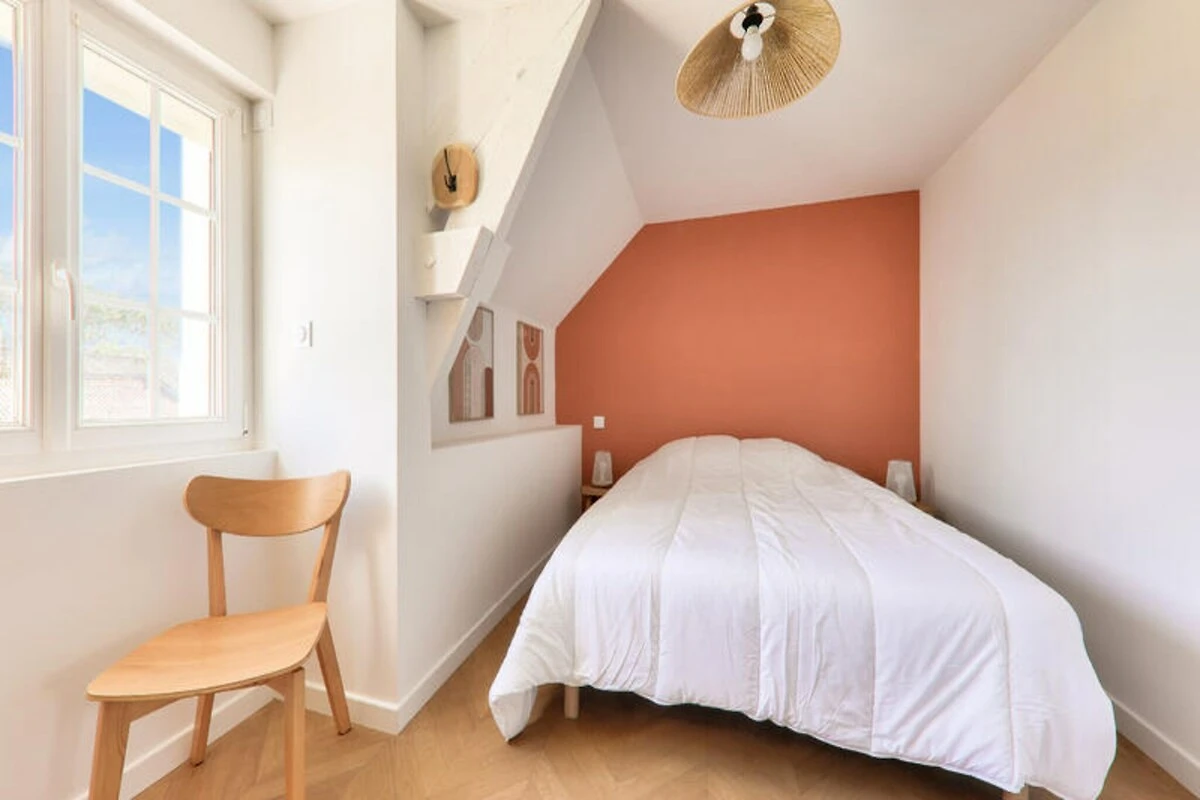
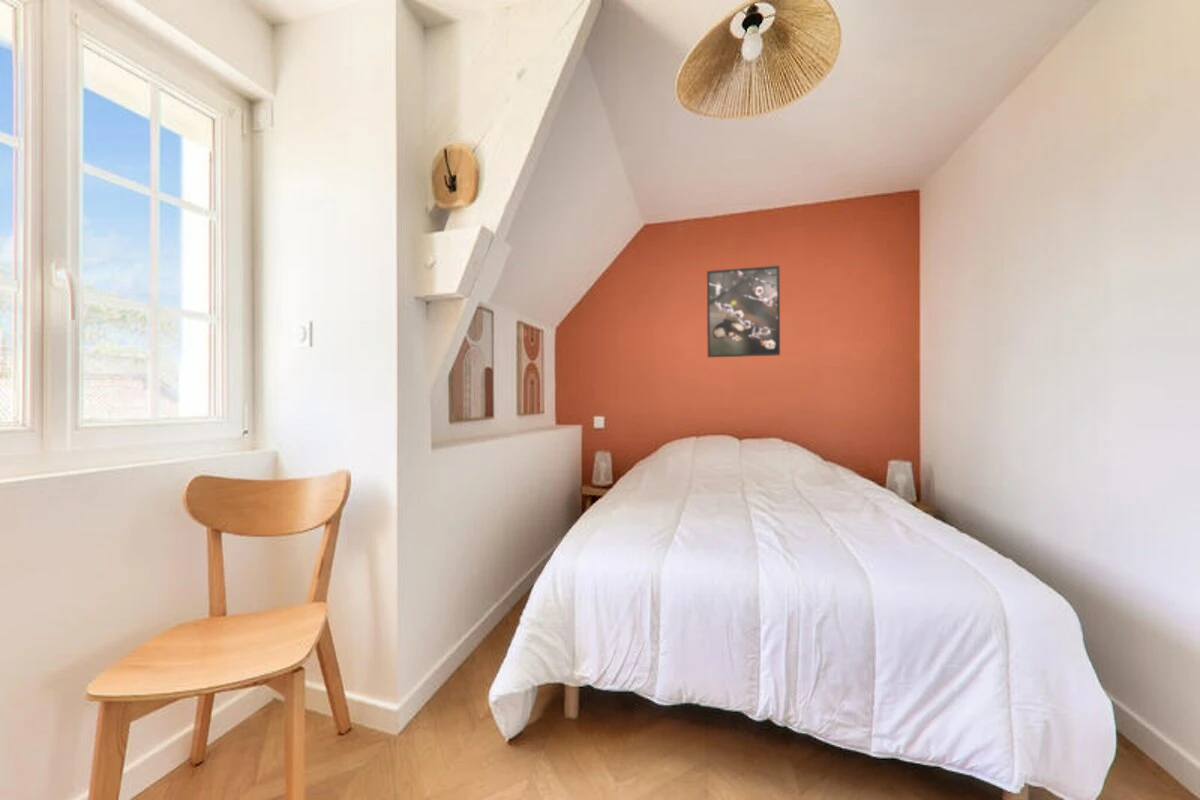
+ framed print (742, 312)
